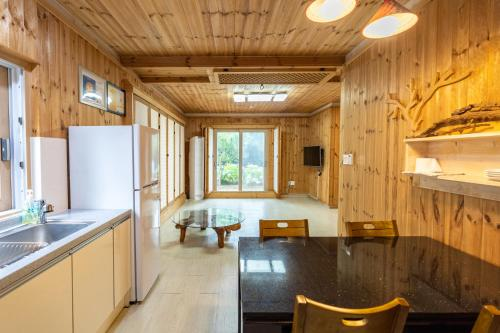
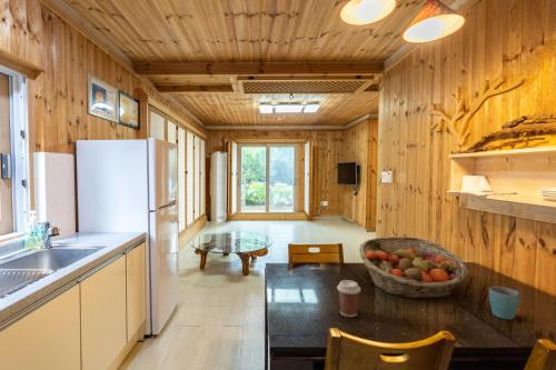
+ fruit basket (409, 264)
+ coffee cup (348, 298)
+ mug (506, 302)
